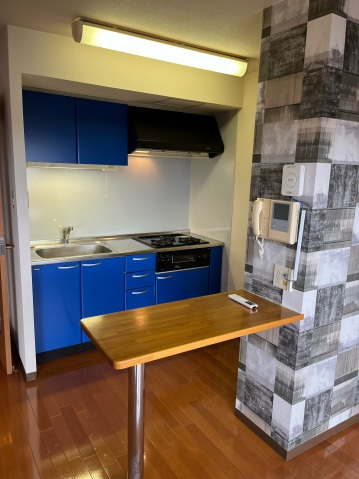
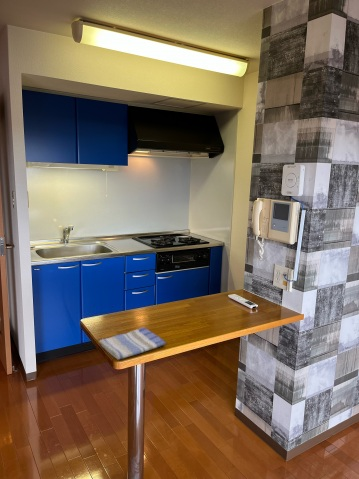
+ dish towel (132, 342)
